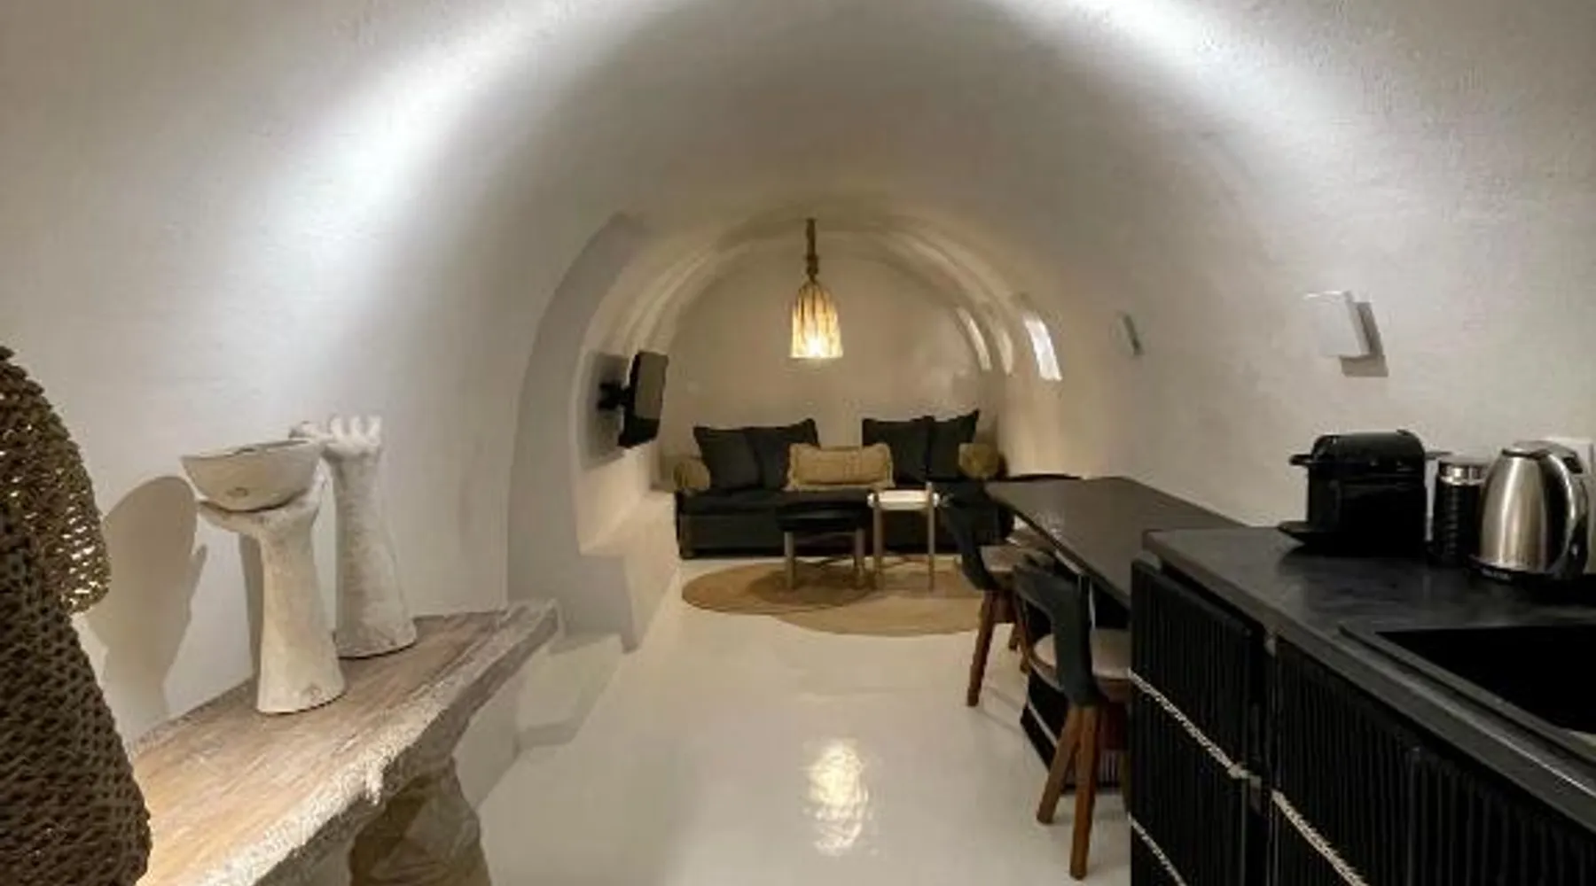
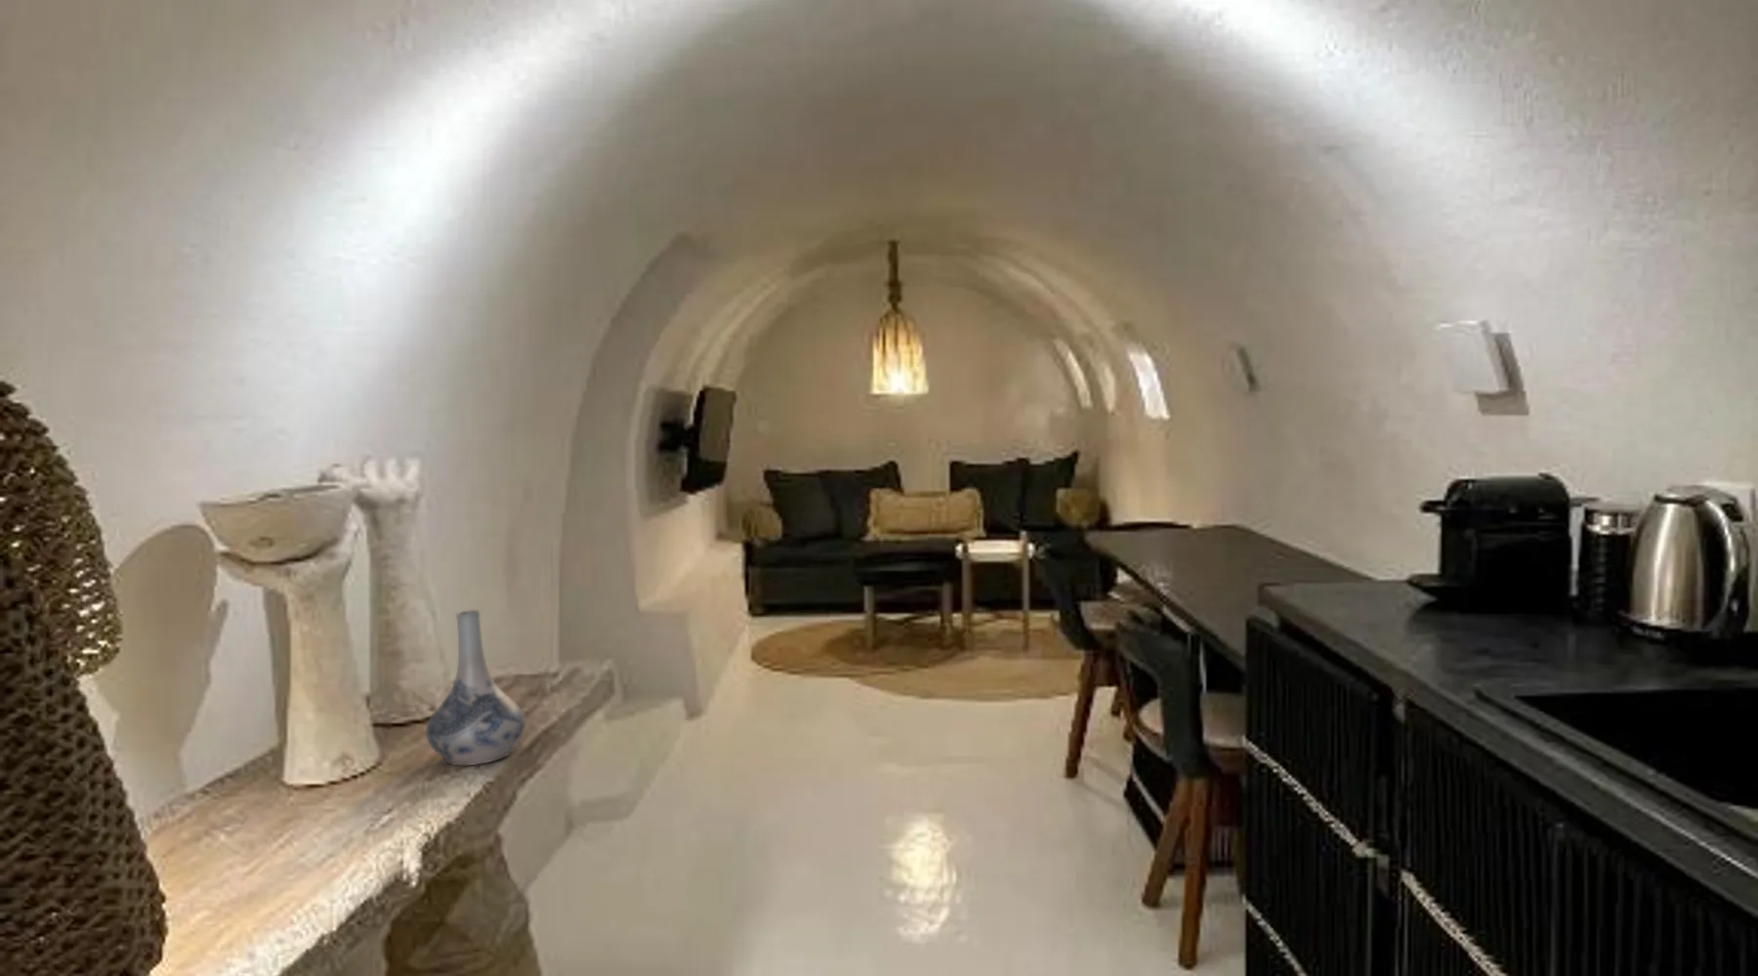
+ decorative vase (474, 683)
